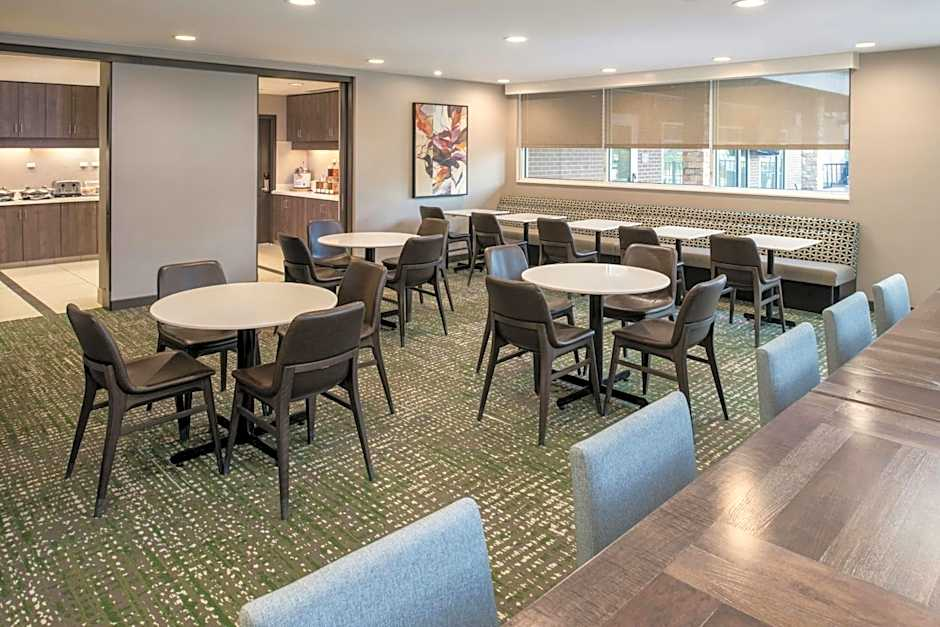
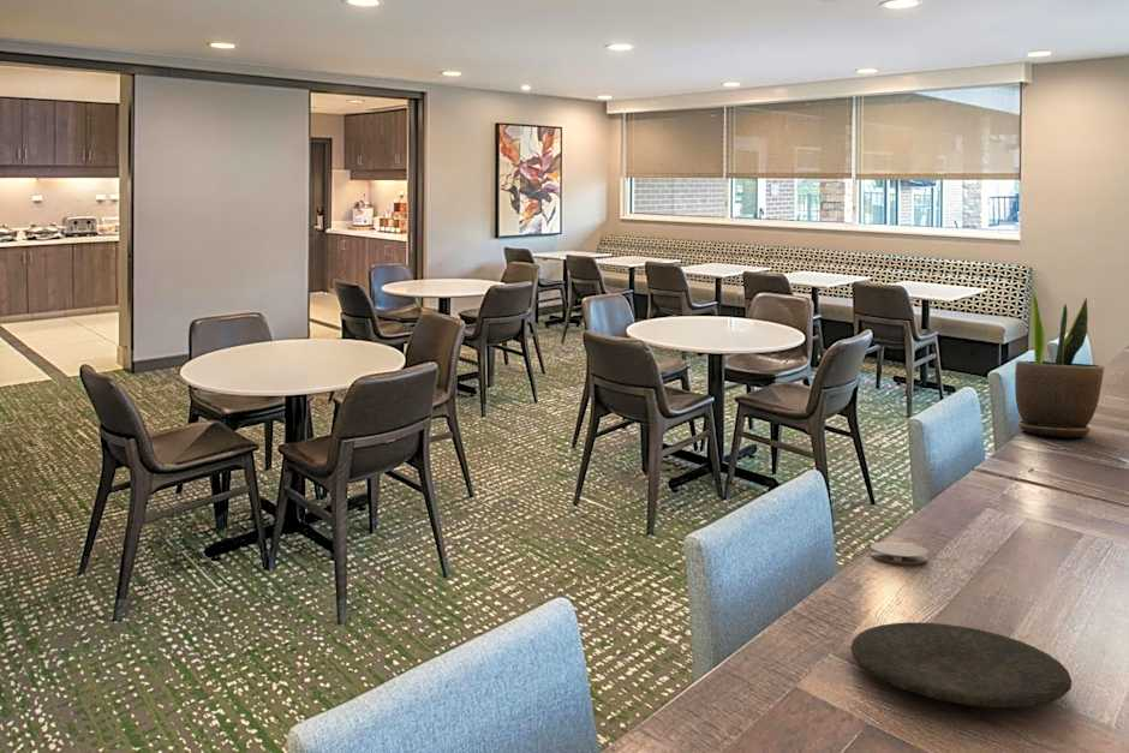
+ coaster (898, 551)
+ plate (955, 667)
+ potted plant (1058, 360)
